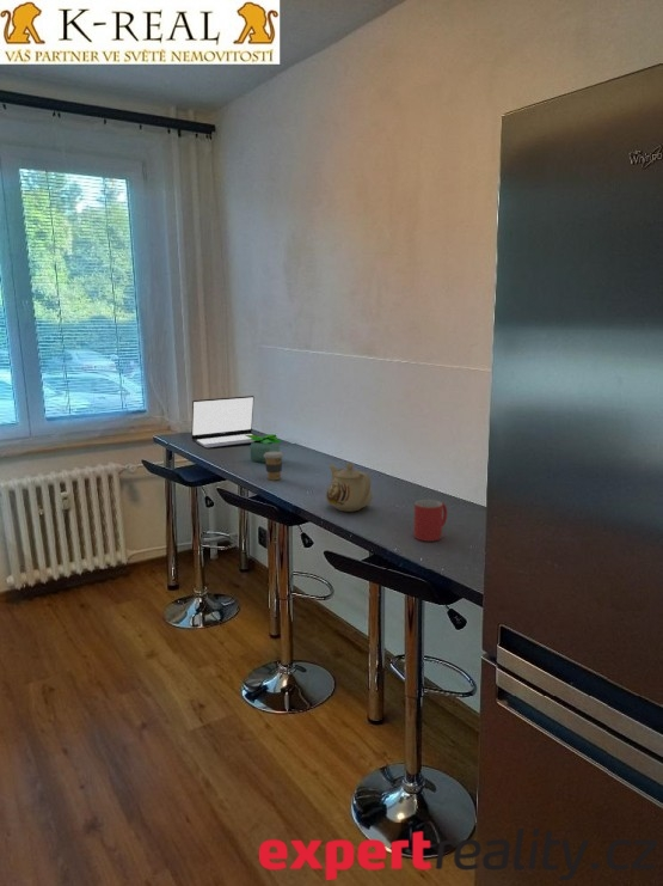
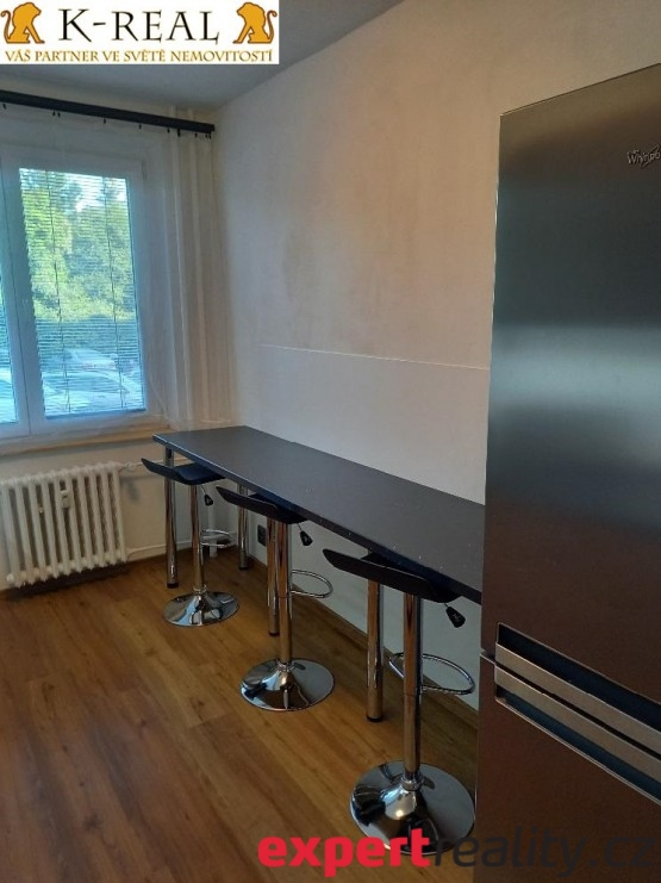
- coffee cup (274, 465)
- laptop (228, 420)
- mug (431, 519)
- teapot (349, 484)
- potted plant (264, 446)
